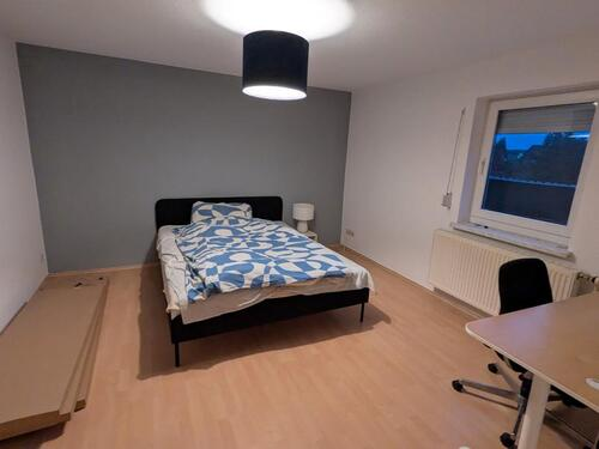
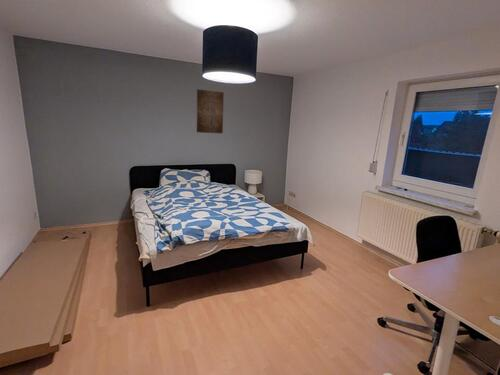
+ wall art (210, 112)
